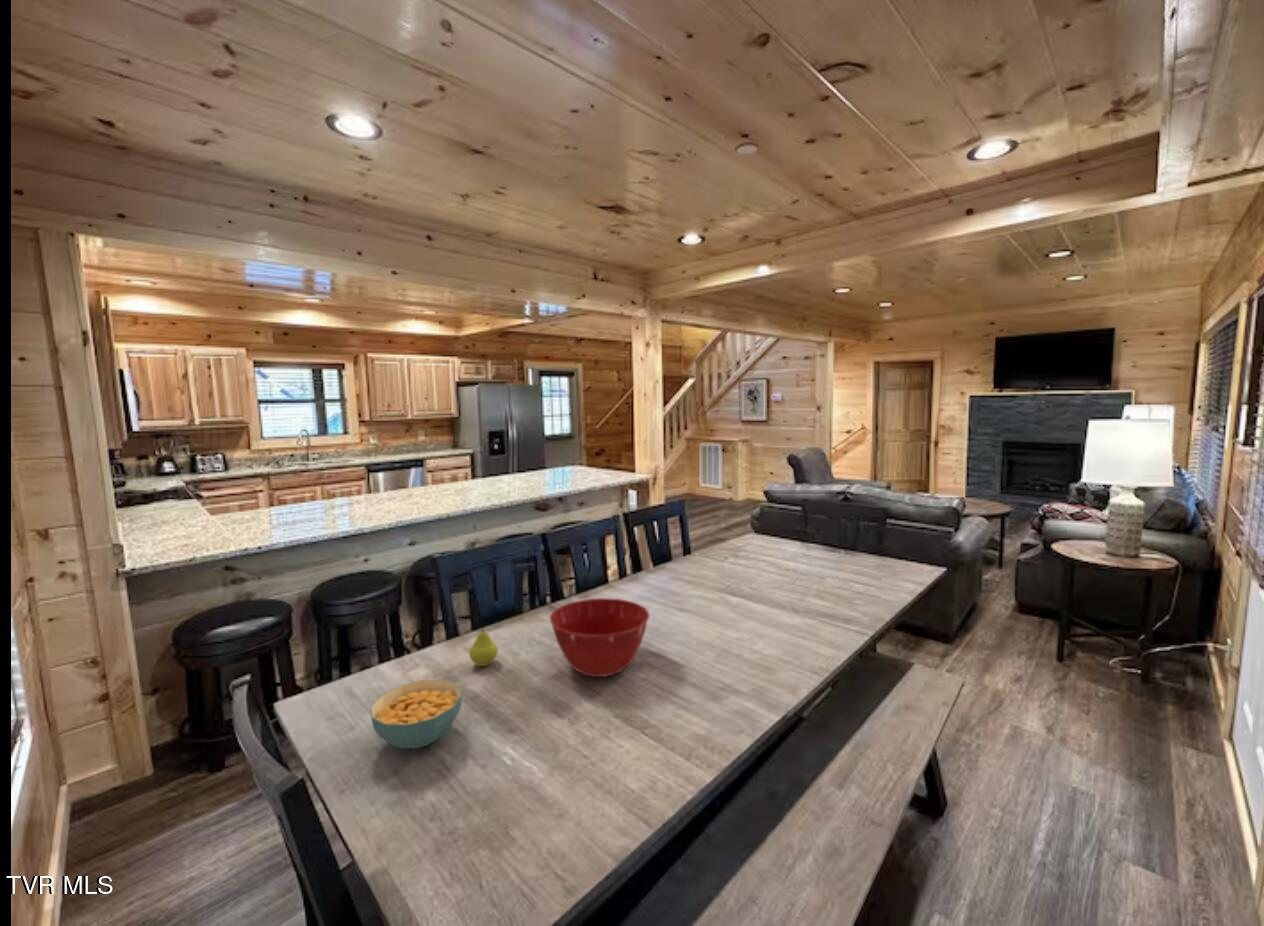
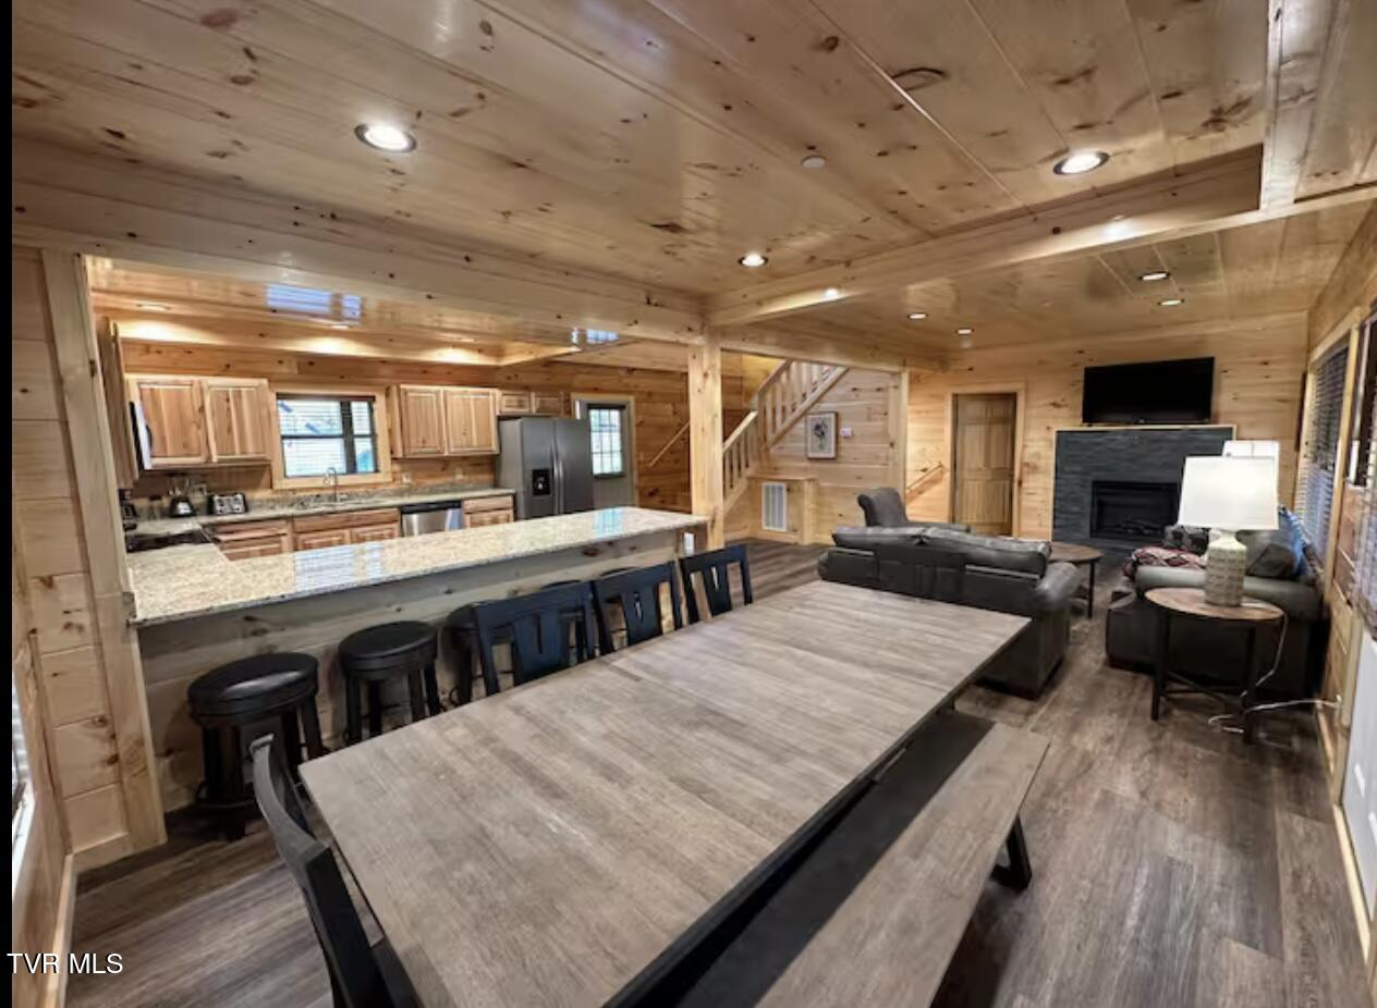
- fruit (483, 644)
- mixing bowl (600, 640)
- cereal bowl (418, 720)
